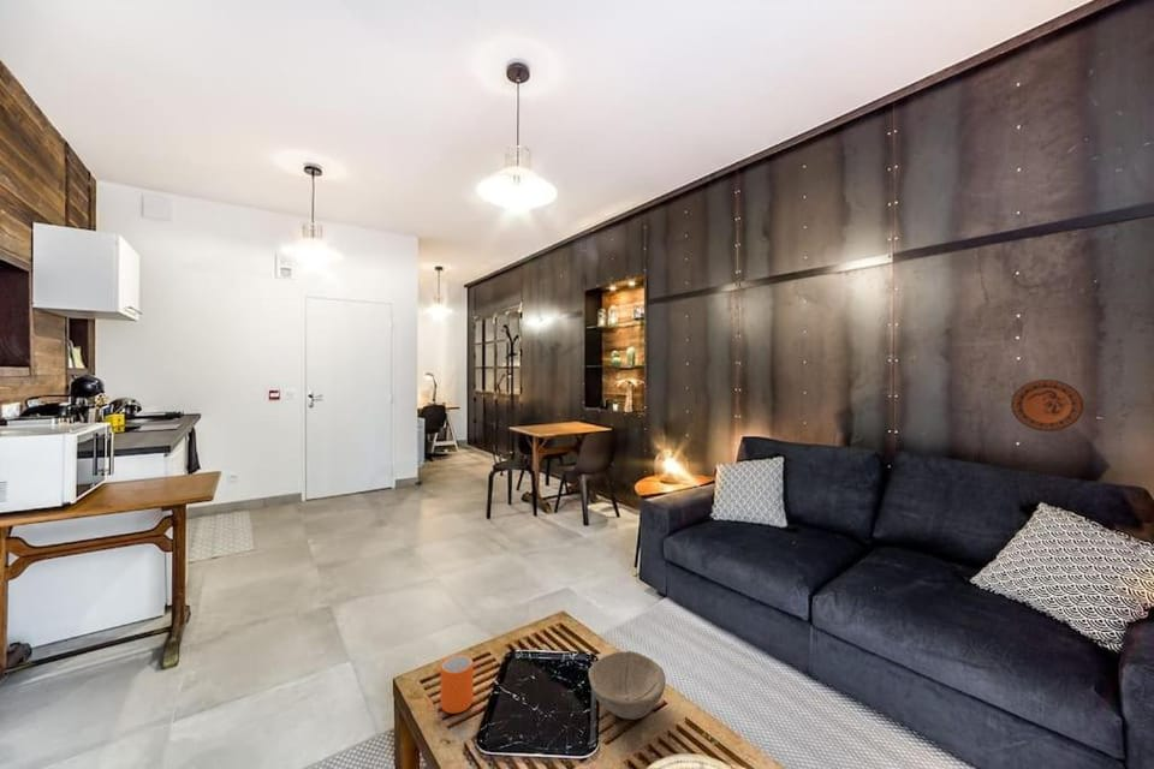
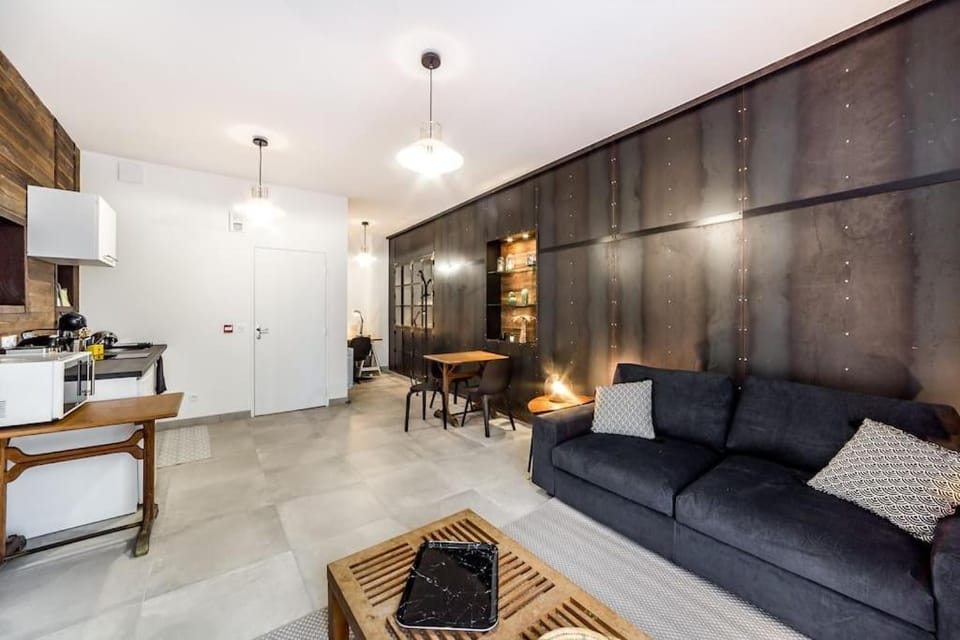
- mug (452, 682)
- decorative plate (1046, 405)
- bowl (626, 690)
